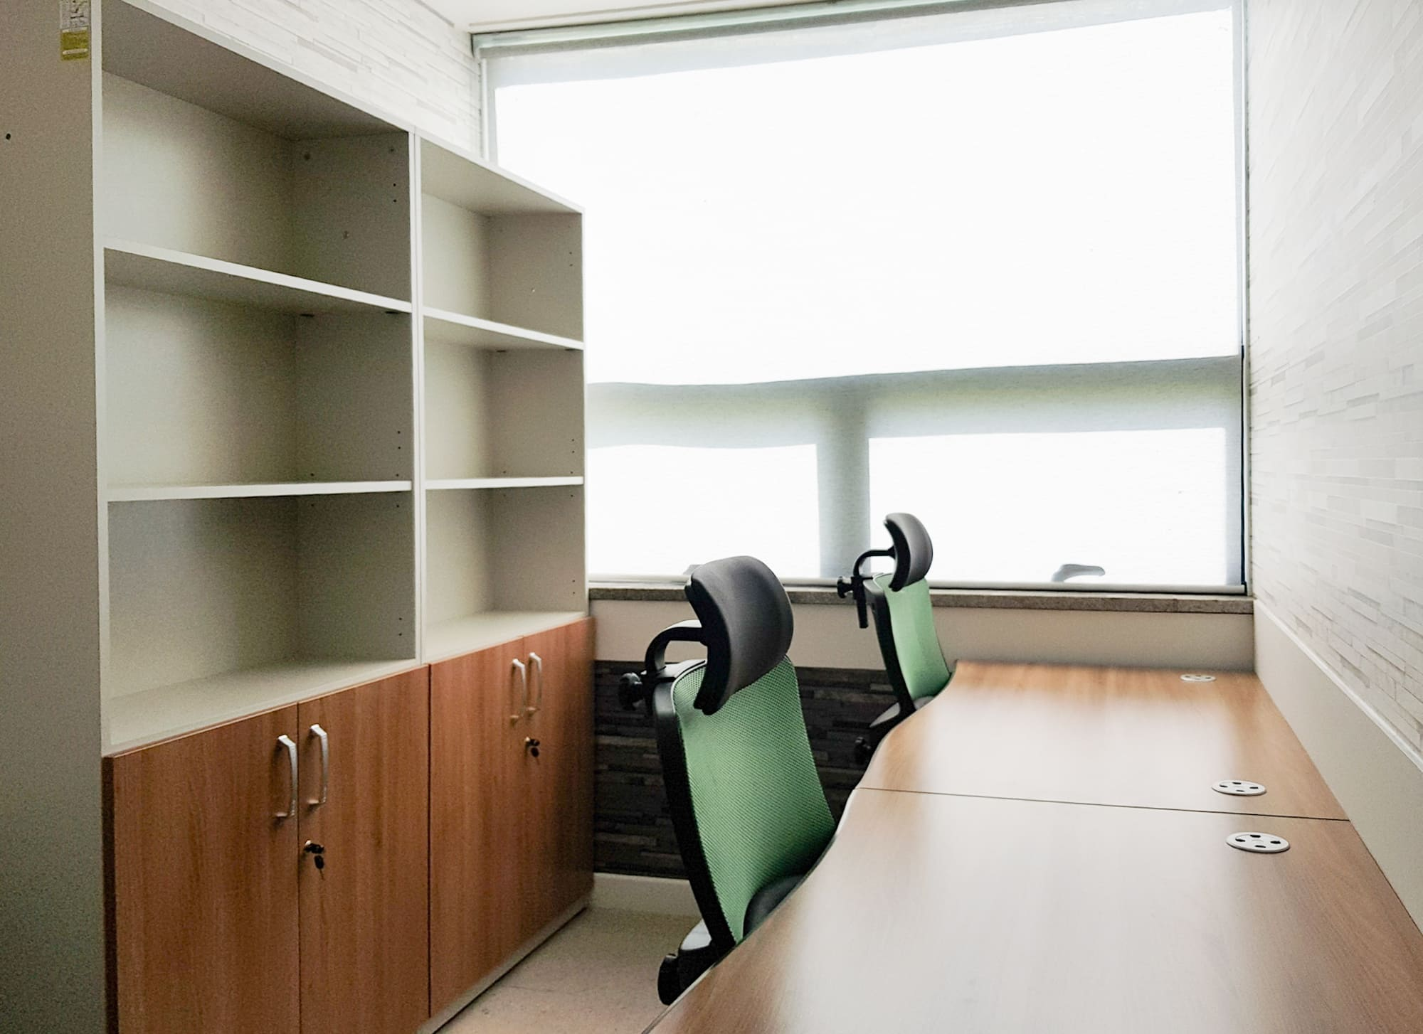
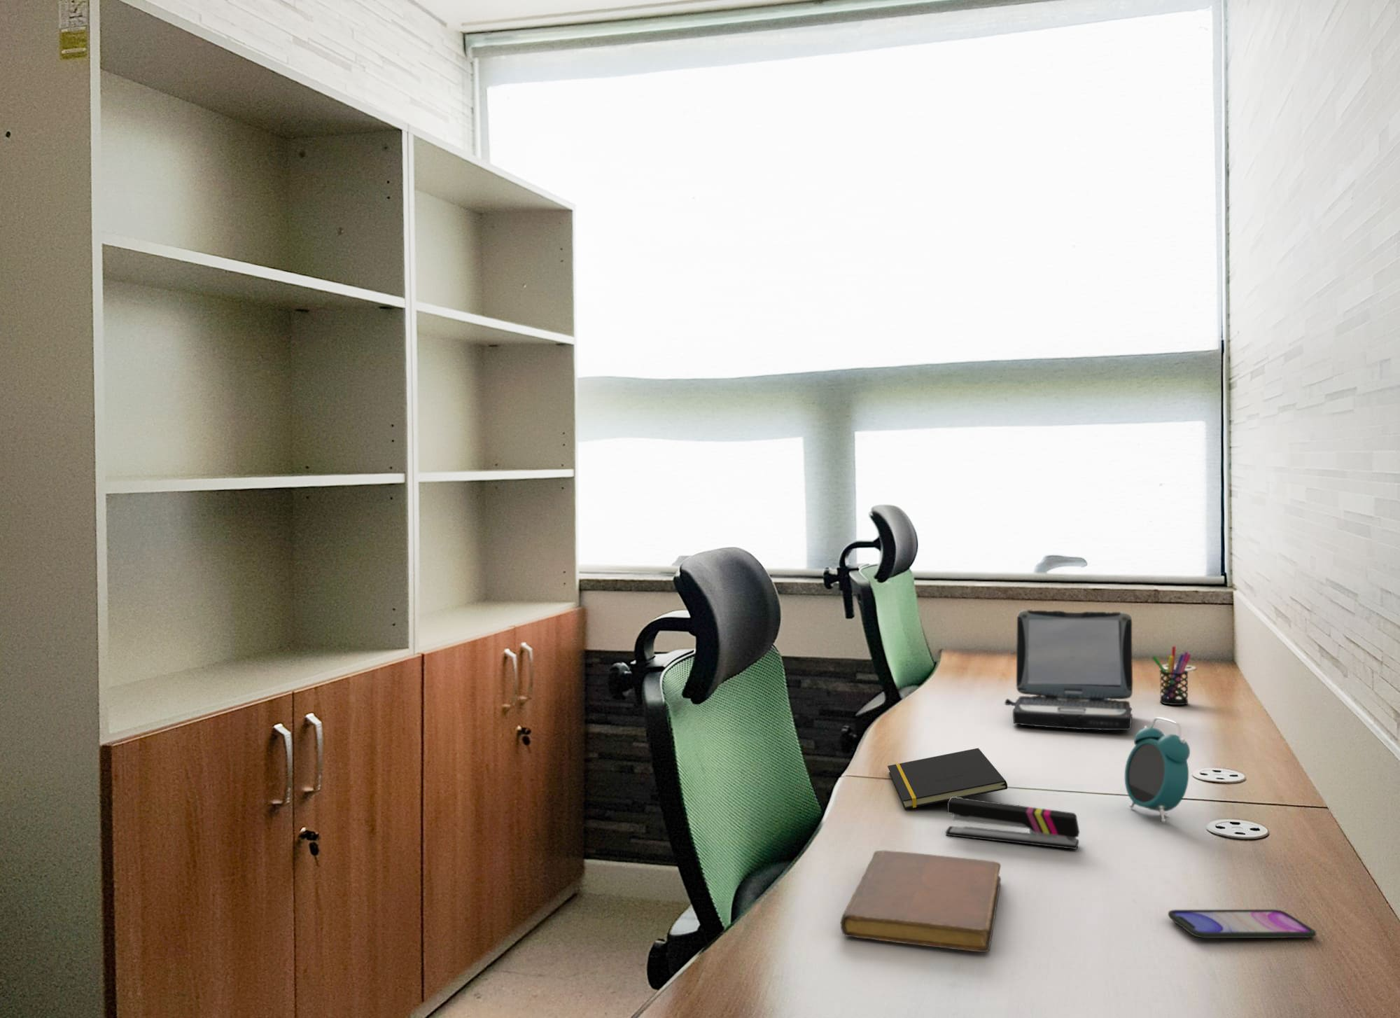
+ stapler (1012, 821)
+ notepad (943, 777)
+ smartphone (1240, 922)
+ pen holder (1171, 675)
+ laptop (1071, 667)
+ alarm clock (1158, 767)
+ notebook (925, 895)
